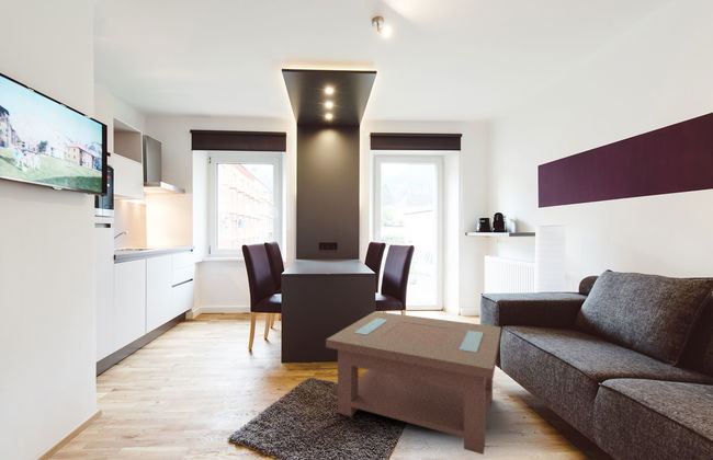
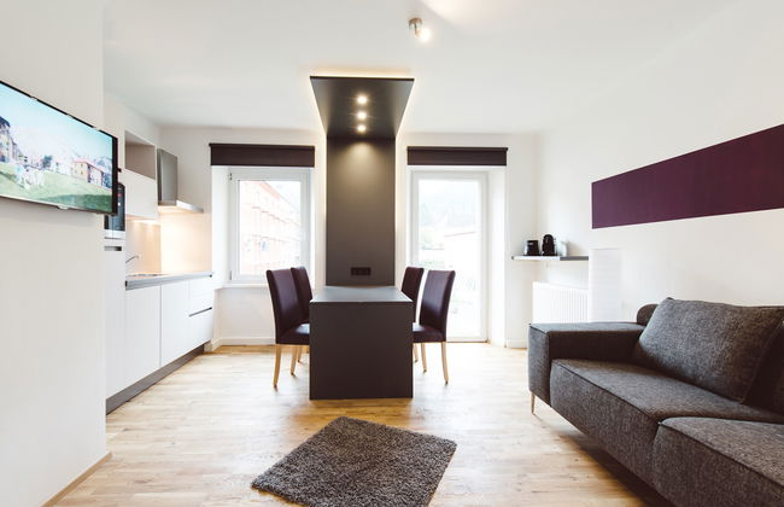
- coffee table (418, 368)
